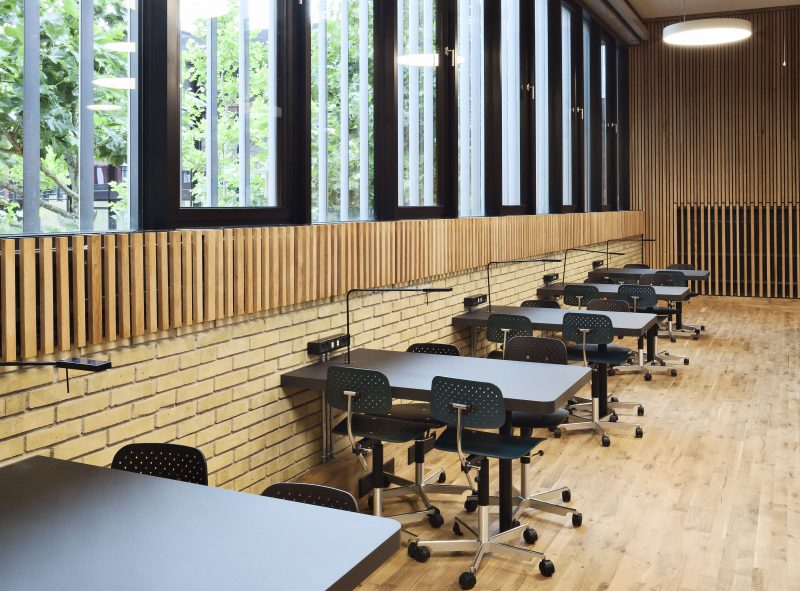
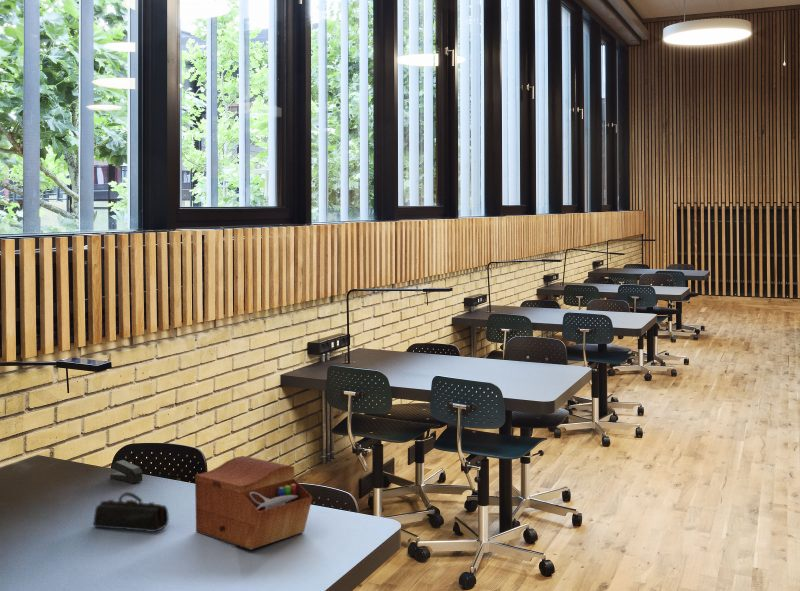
+ stapler (126, 470)
+ sewing box (252, 500)
+ pencil case (131, 509)
